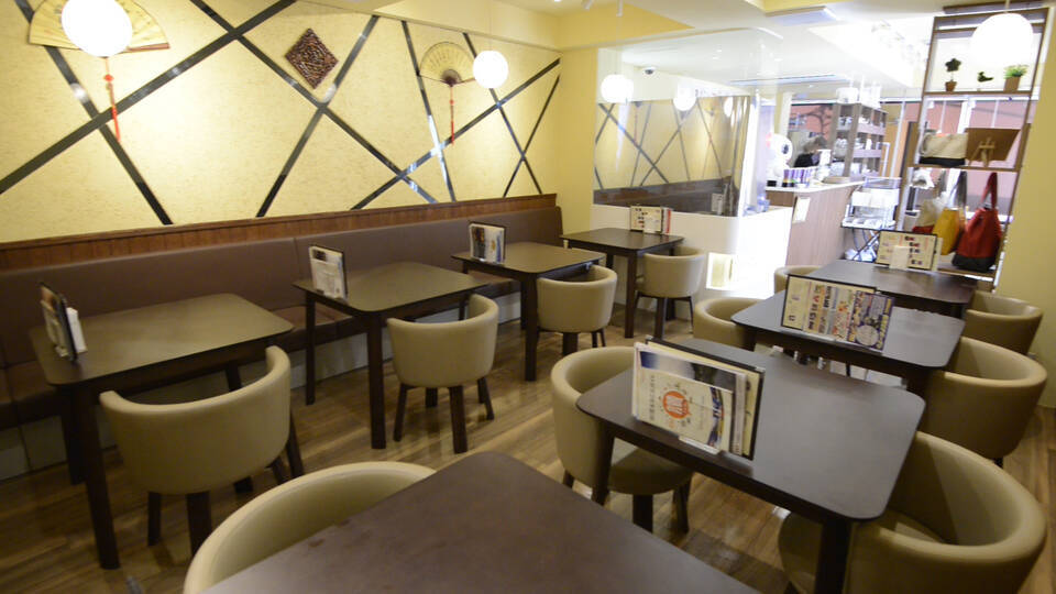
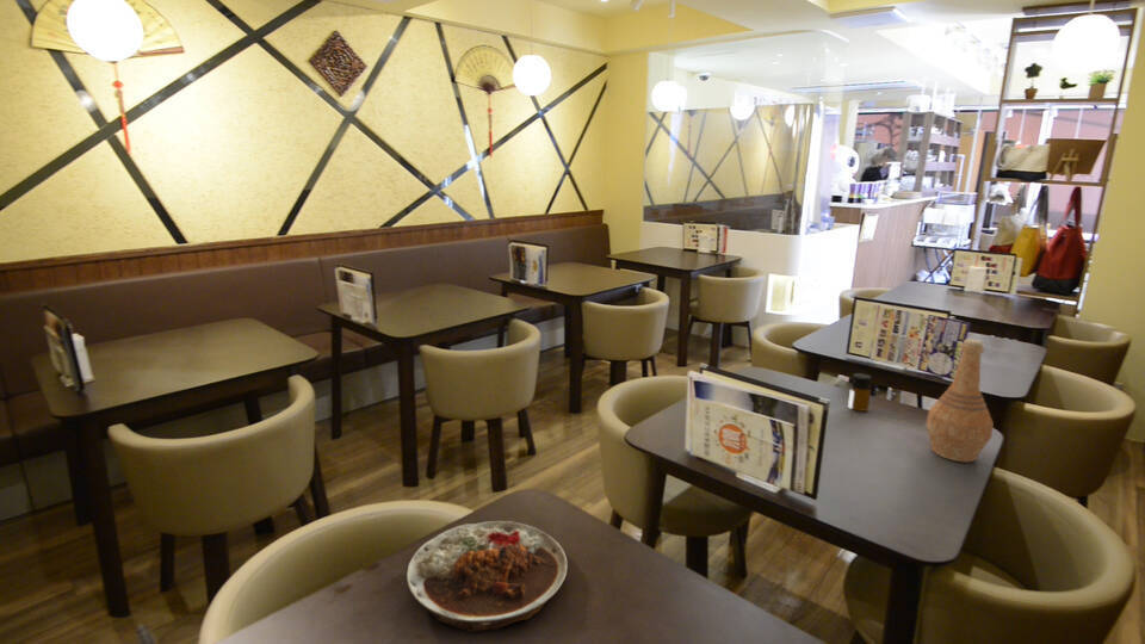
+ vase (963, 398)
+ plate (488, 564)
+ bottle (860, 391)
